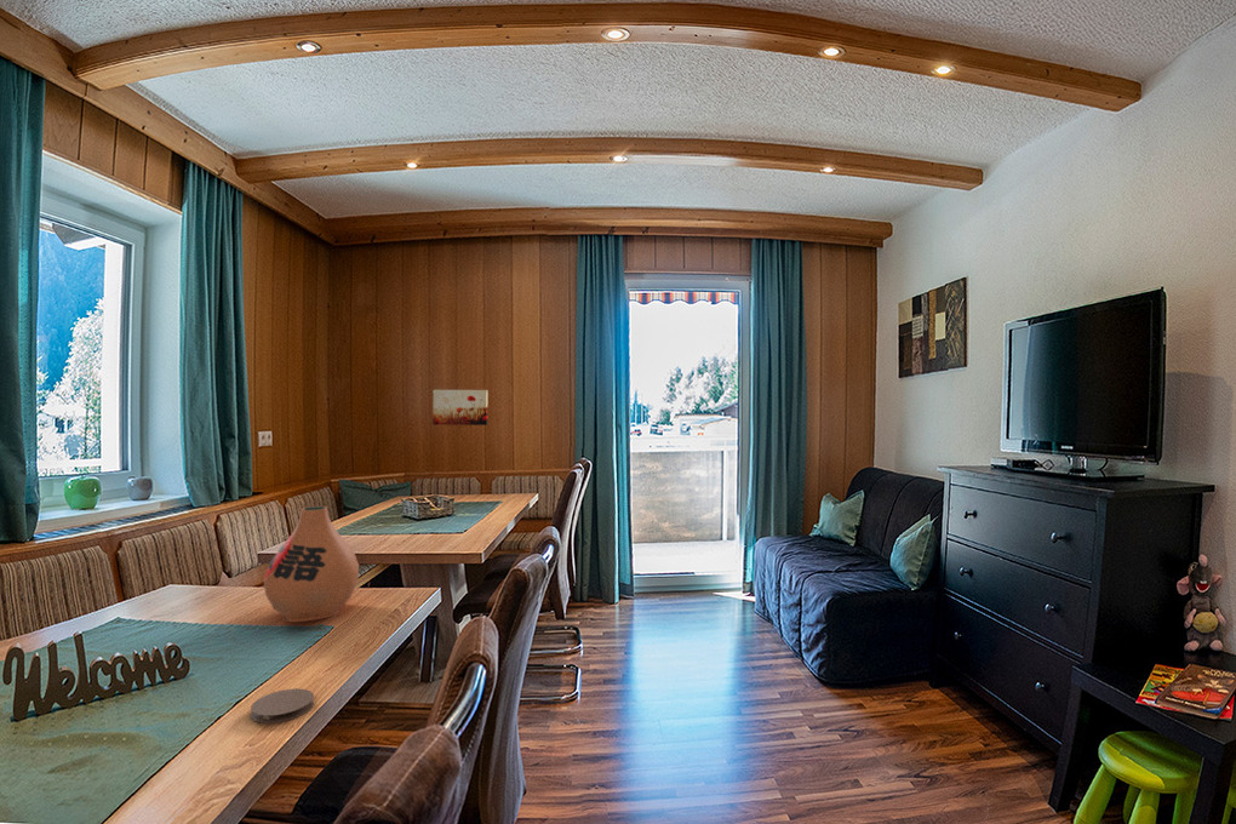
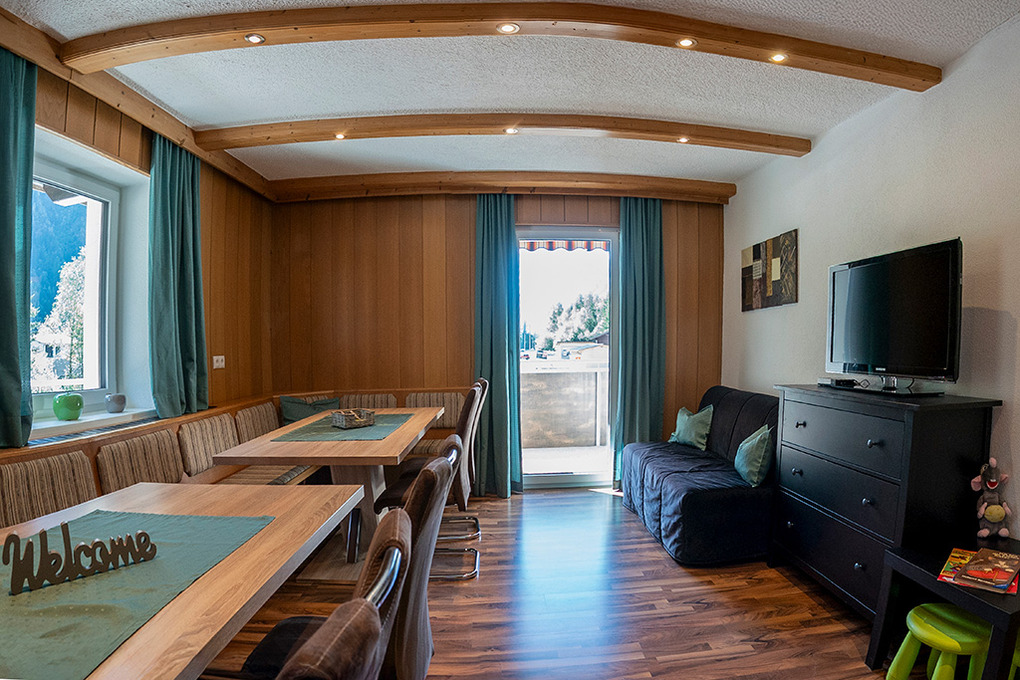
- coaster (282, 705)
- wall art (460, 407)
- vase (313, 560)
